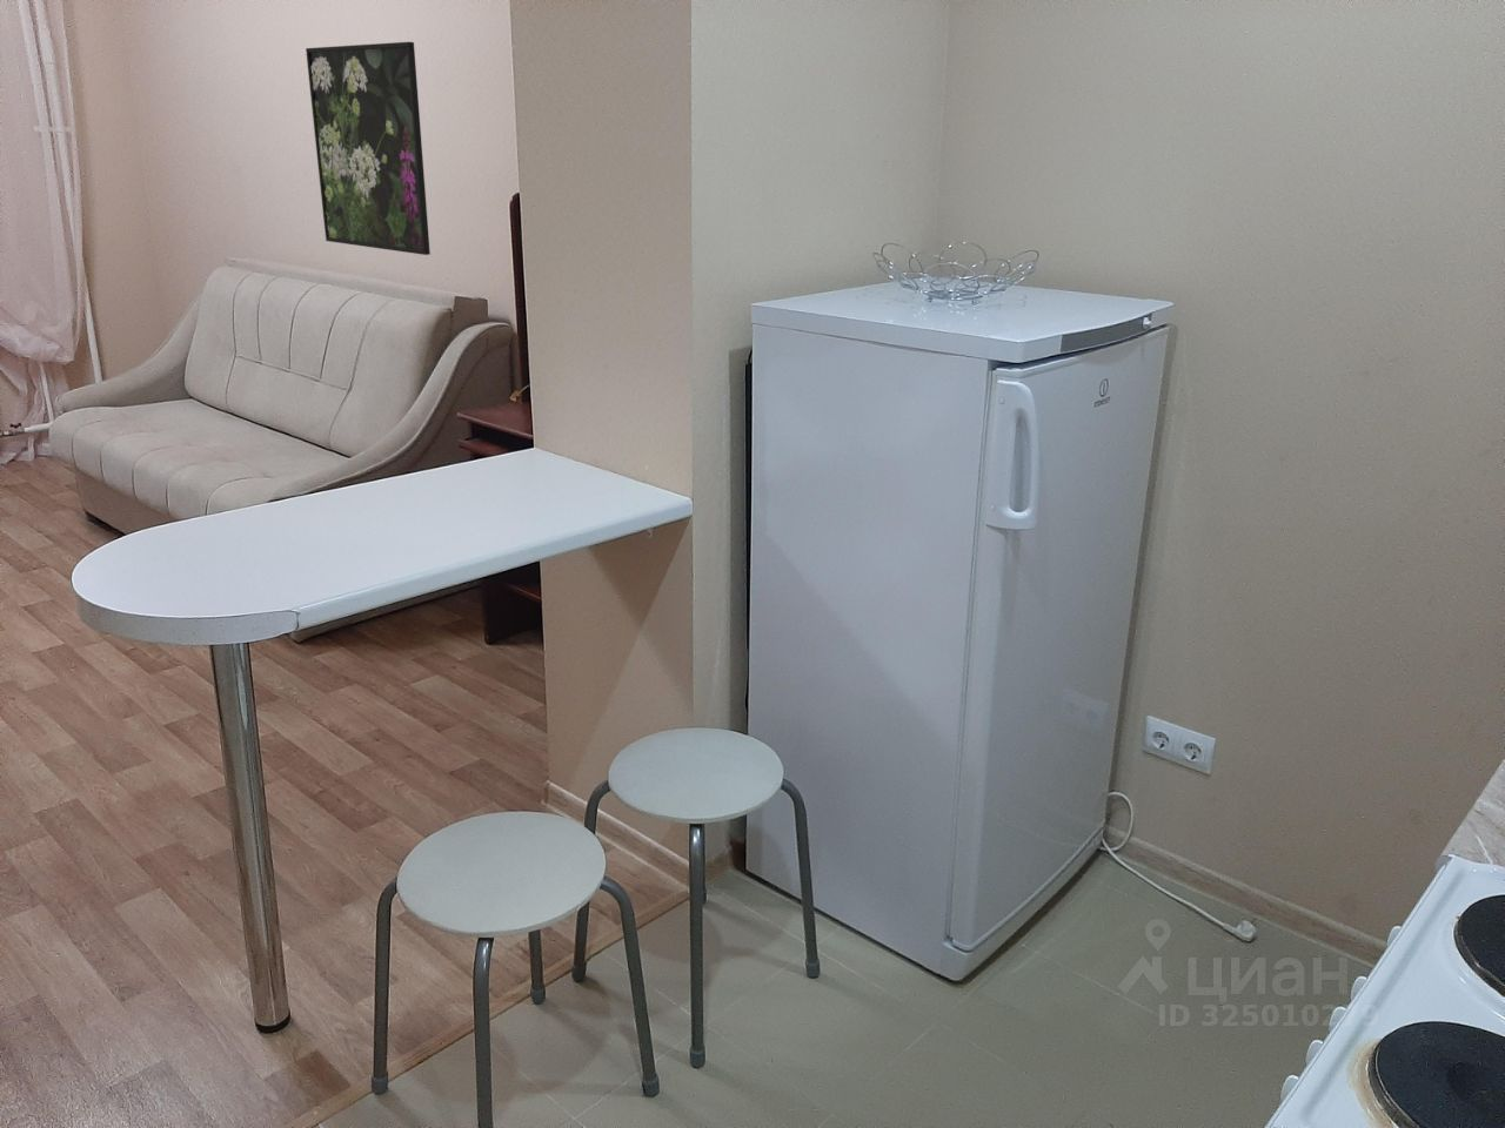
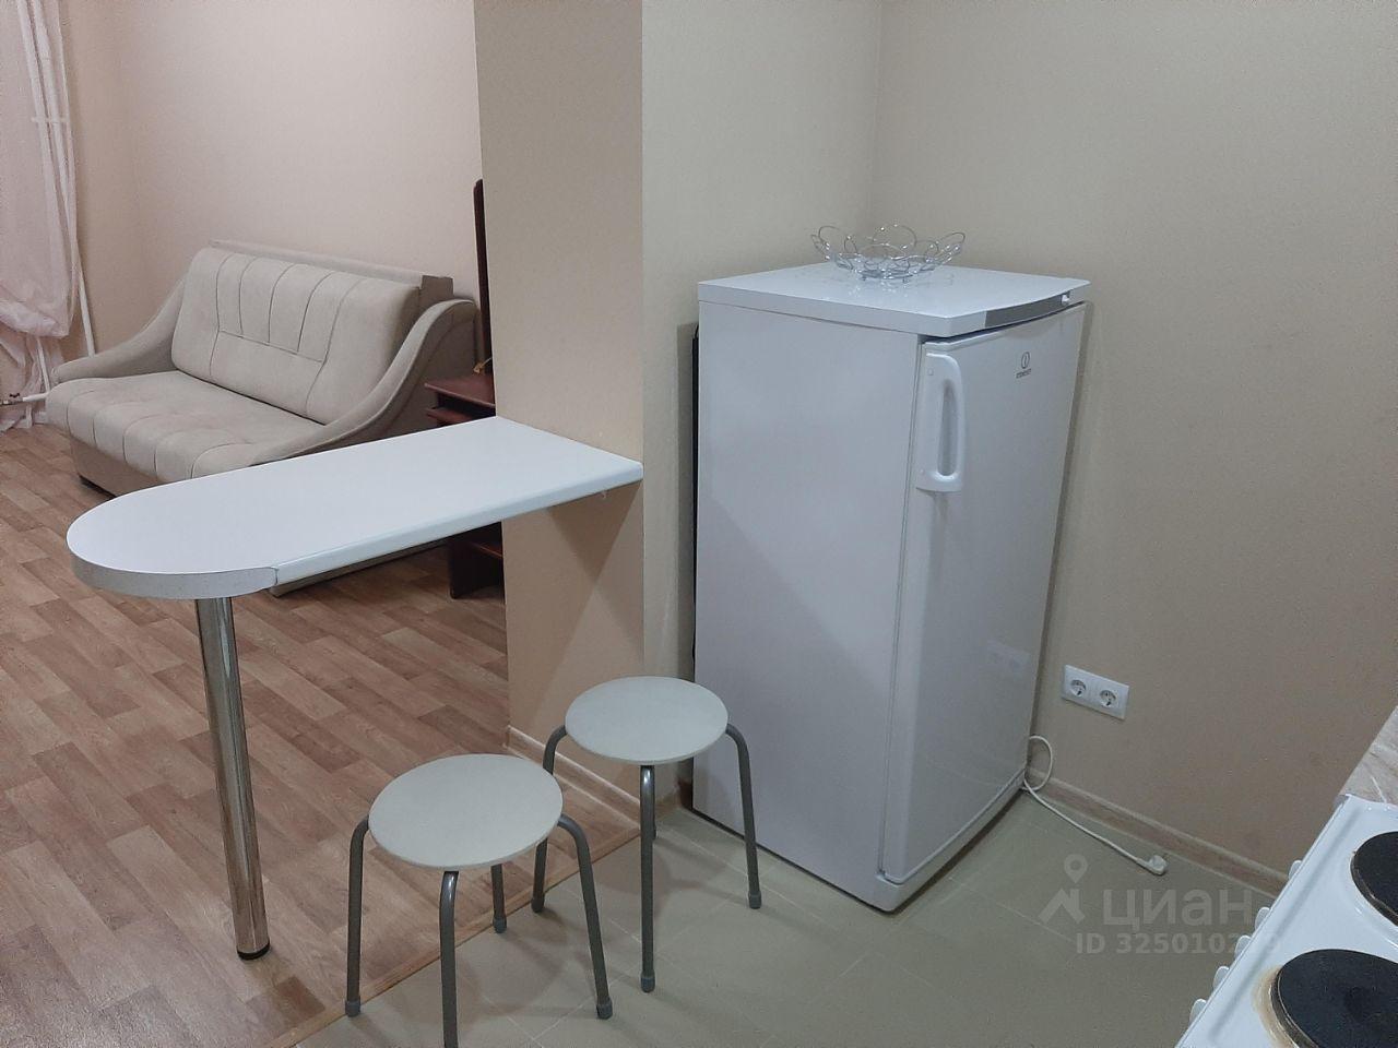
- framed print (366, 149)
